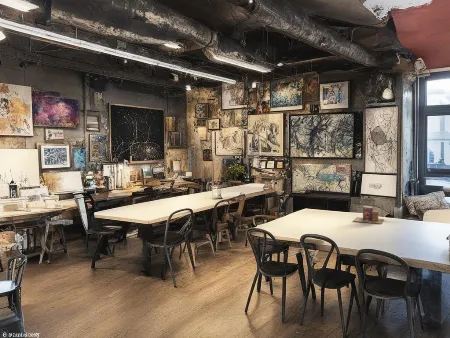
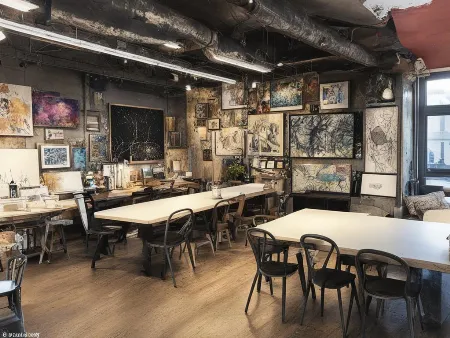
- books (368, 213)
